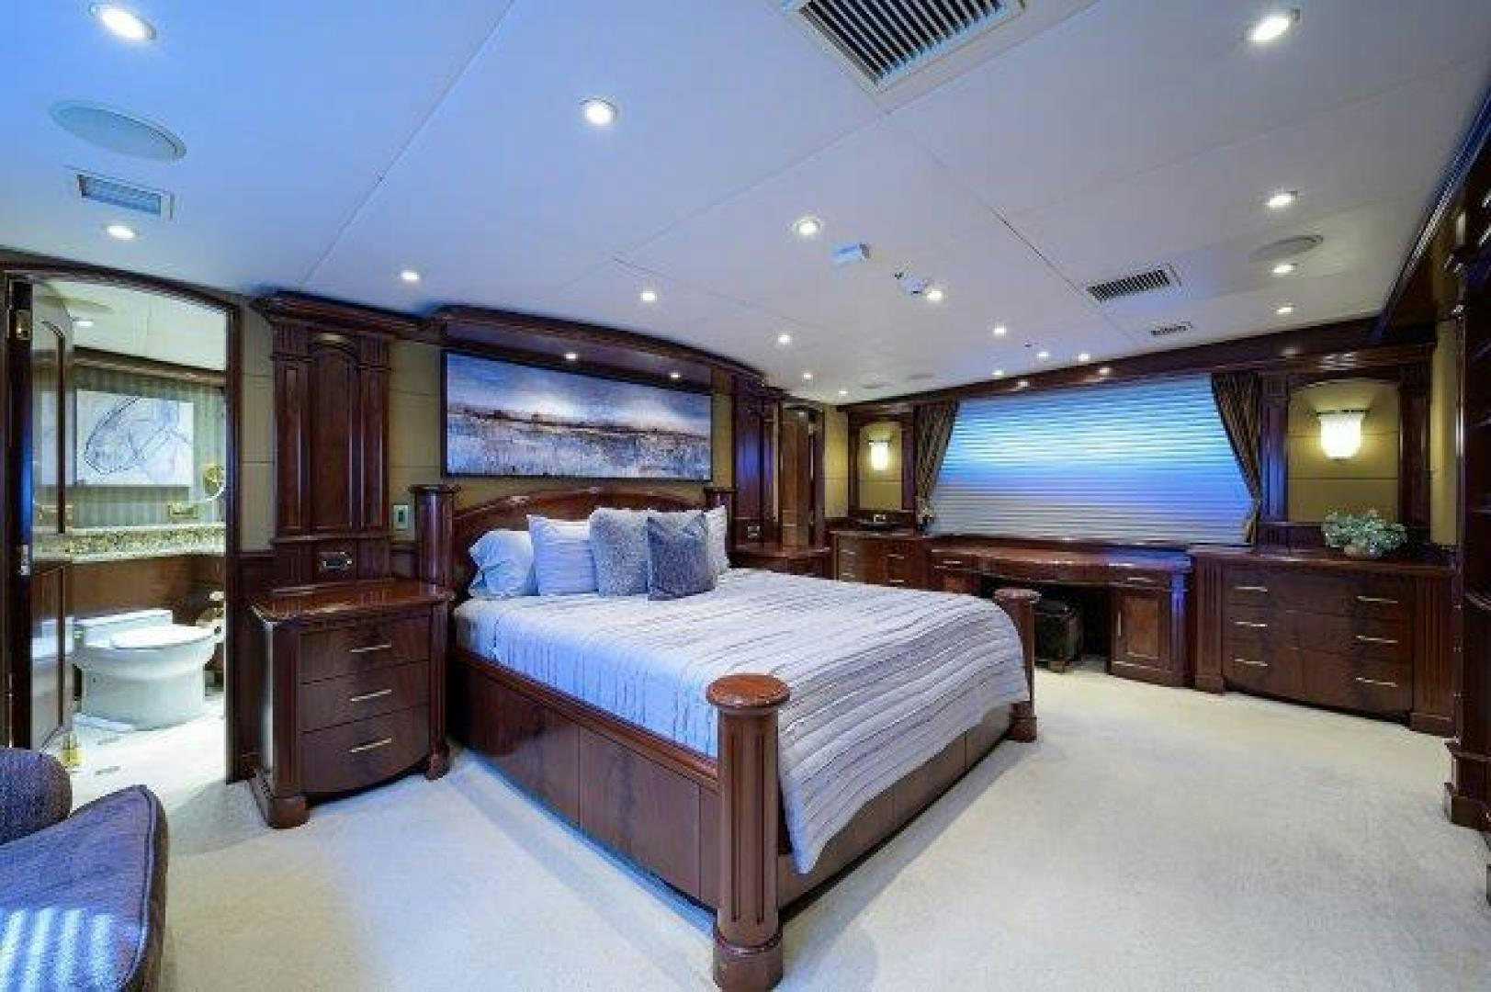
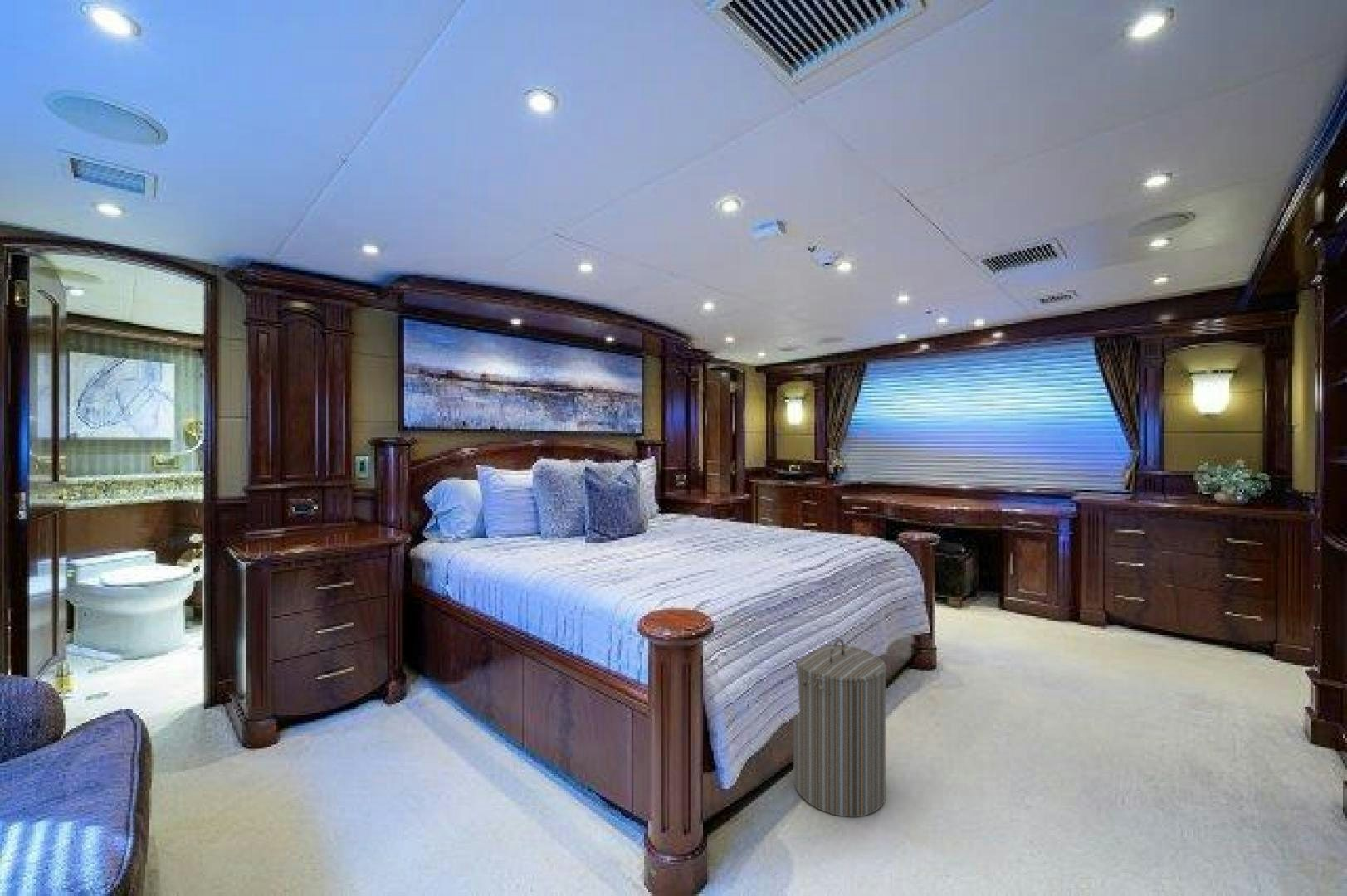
+ laundry hamper (838, 713)
